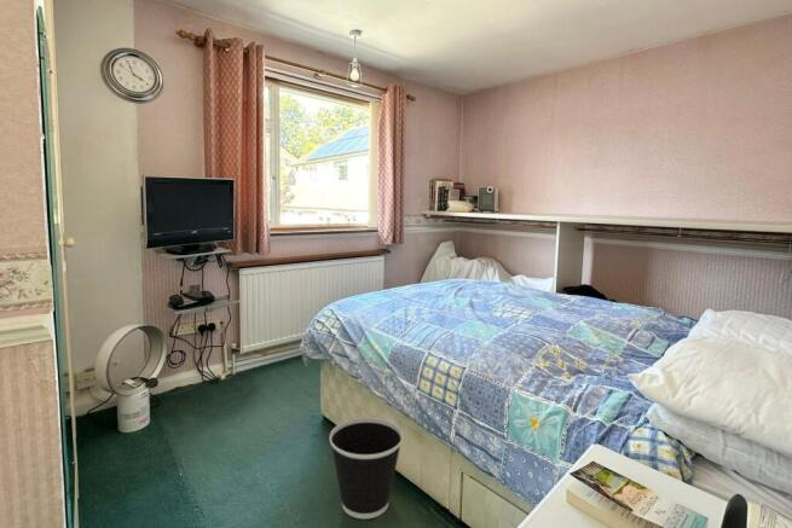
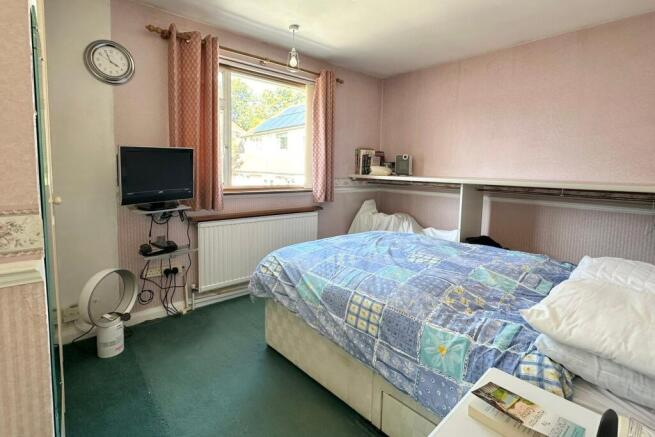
- wastebasket (365, 469)
